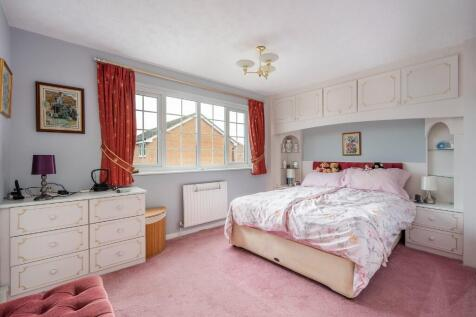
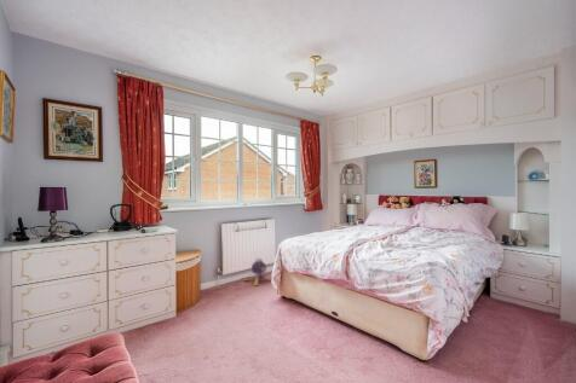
+ plush toy (258, 268)
